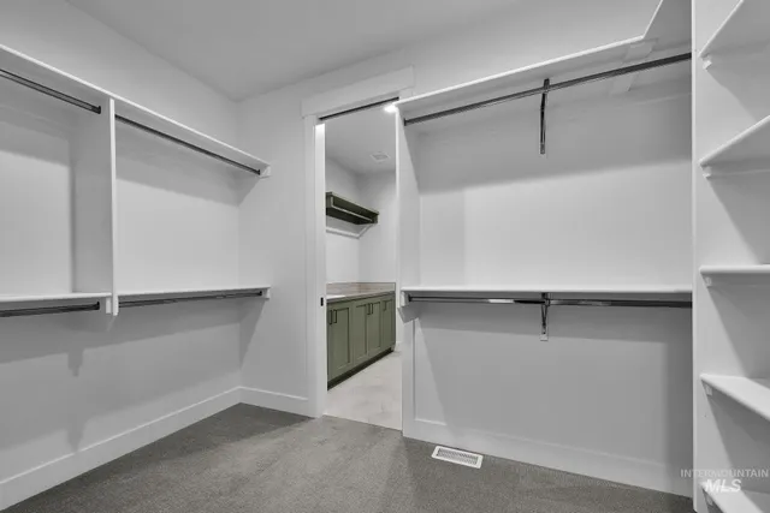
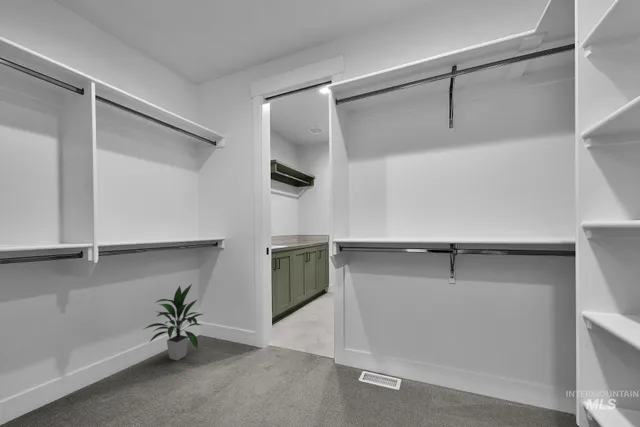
+ indoor plant (178, 322)
